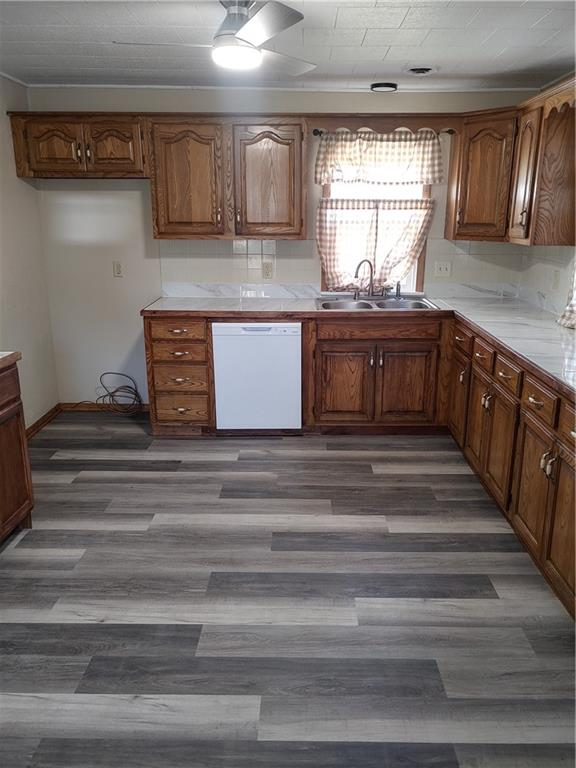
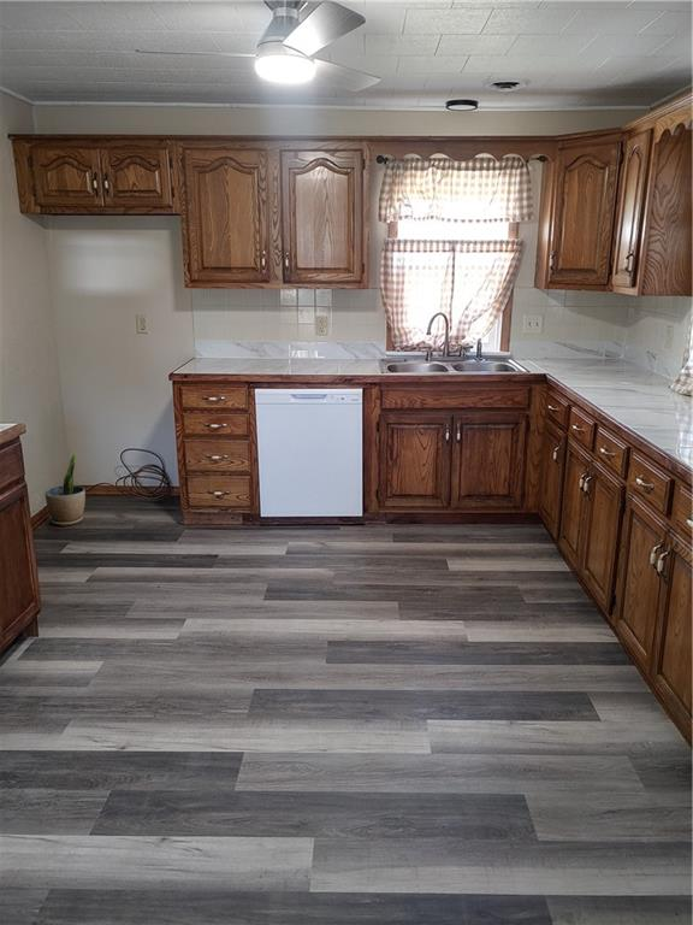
+ potted plant (64, 489)
